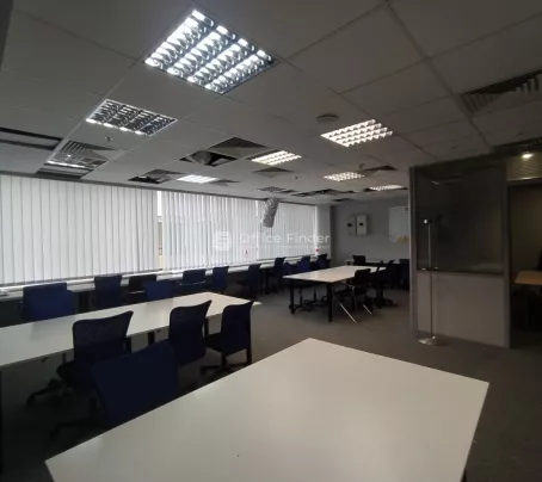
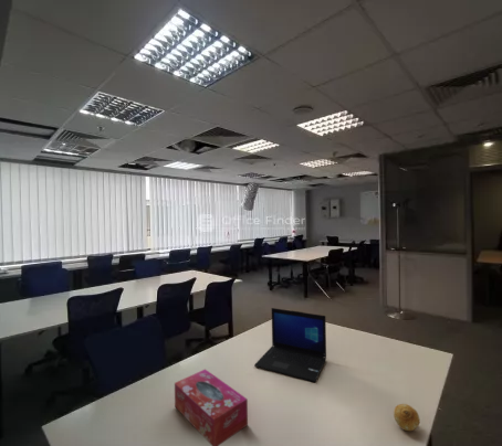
+ fruit (406, 416)
+ laptop (291, 340)
+ tissue box (209, 402)
